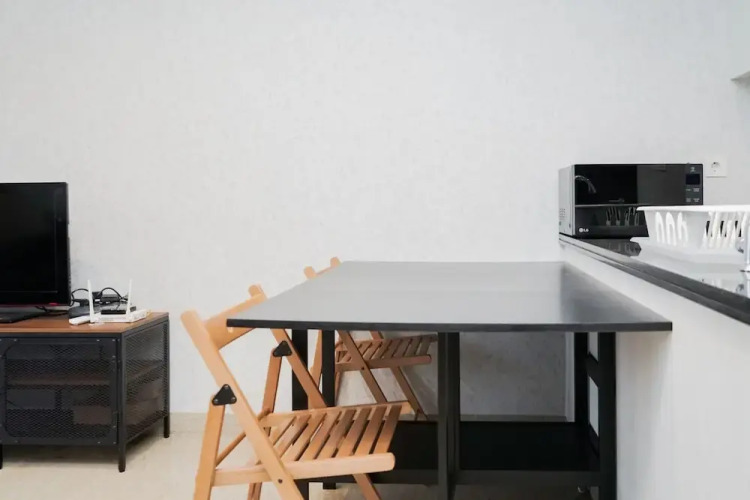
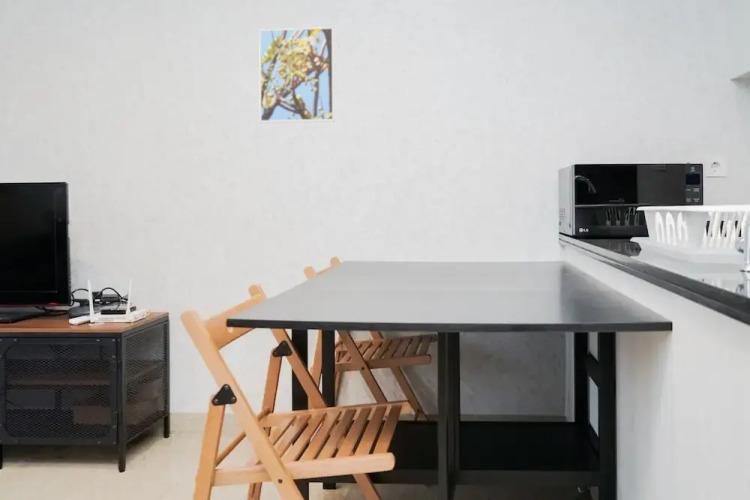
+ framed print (297, 75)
